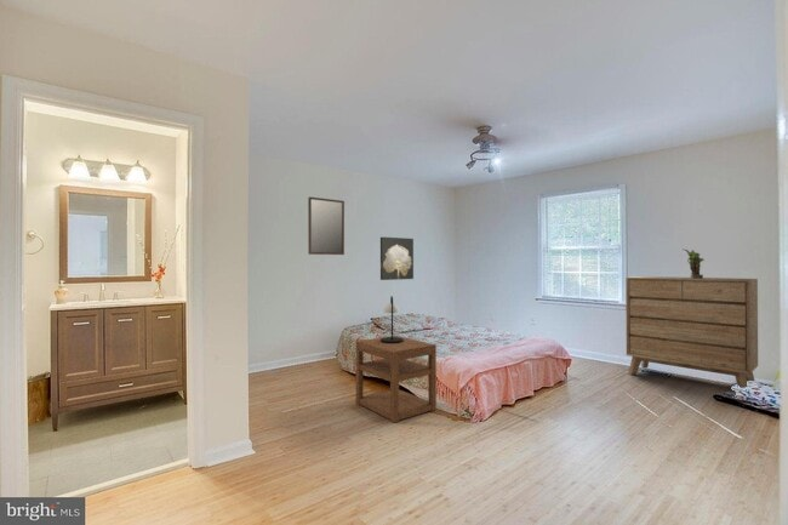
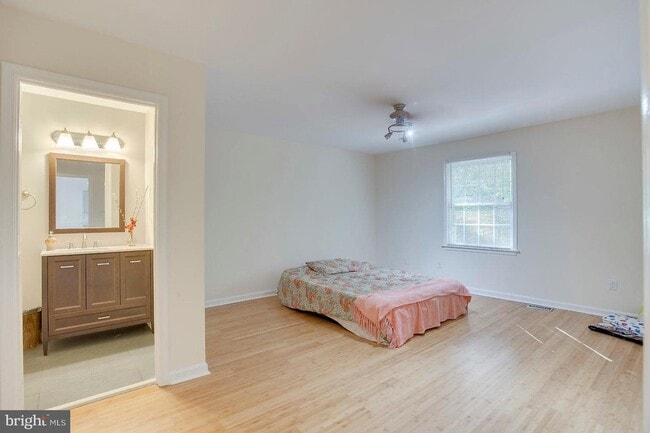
- wall art (396, 258)
- potted plant (693, 263)
- dresser (687, 329)
- nightstand (394, 375)
- home mirror (326, 227)
- table lamp (392, 318)
